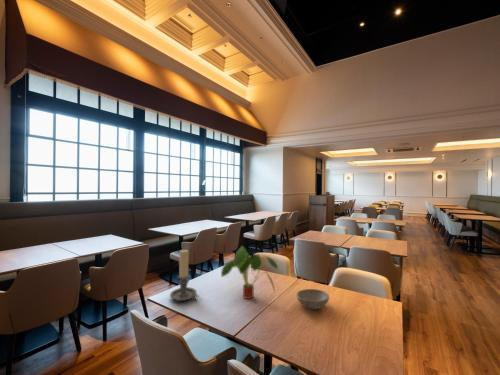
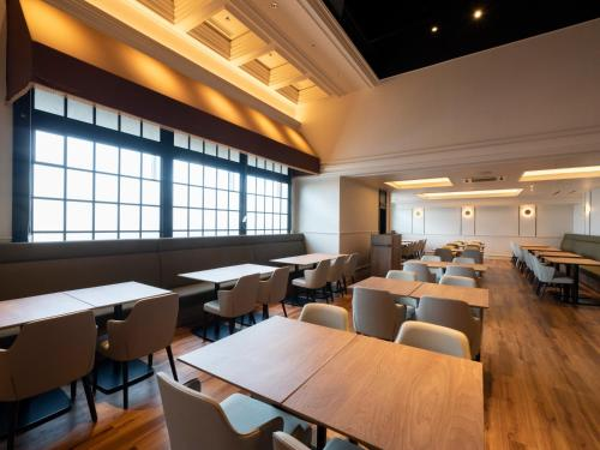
- plant (252, 271)
- candle holder (185, 273)
- soup bowl (312, 299)
